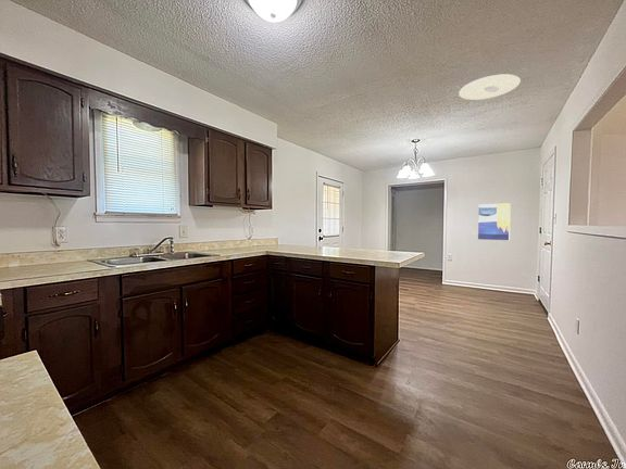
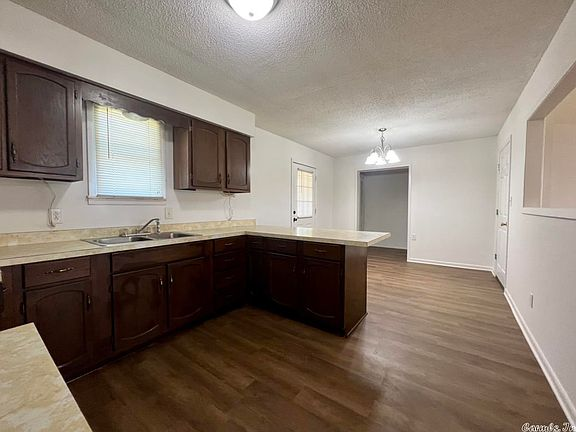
- wall art (493, 221)
- ceiling light (488, 85)
